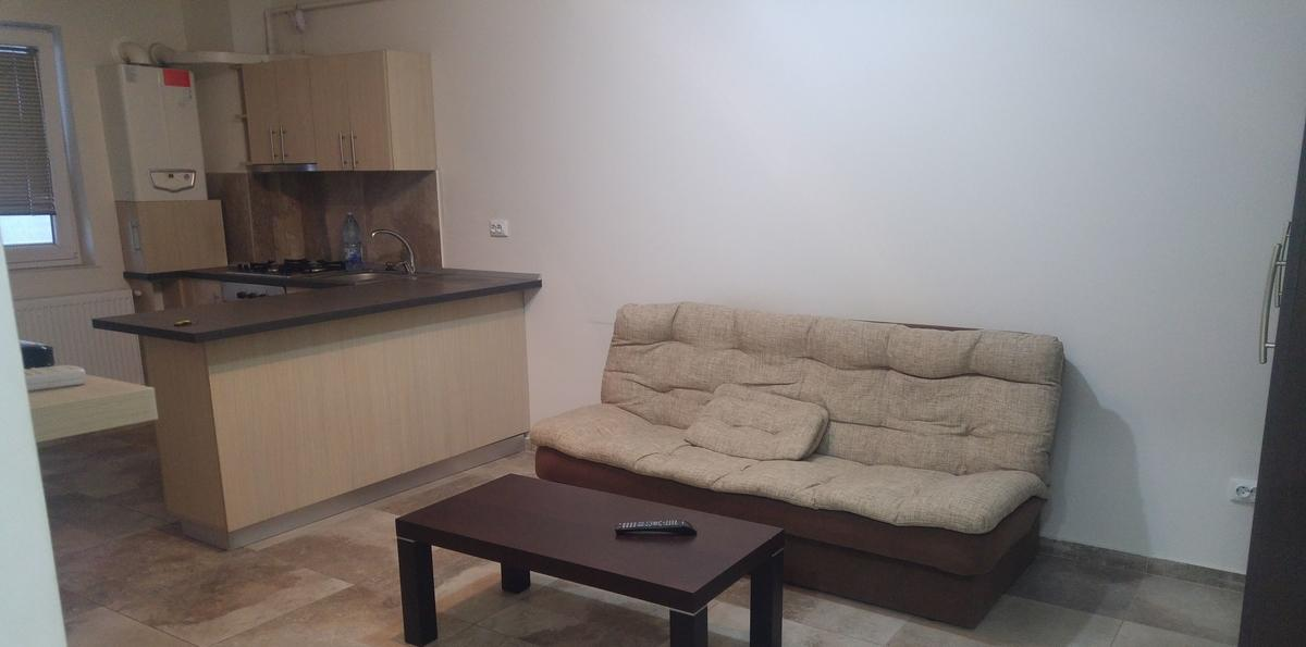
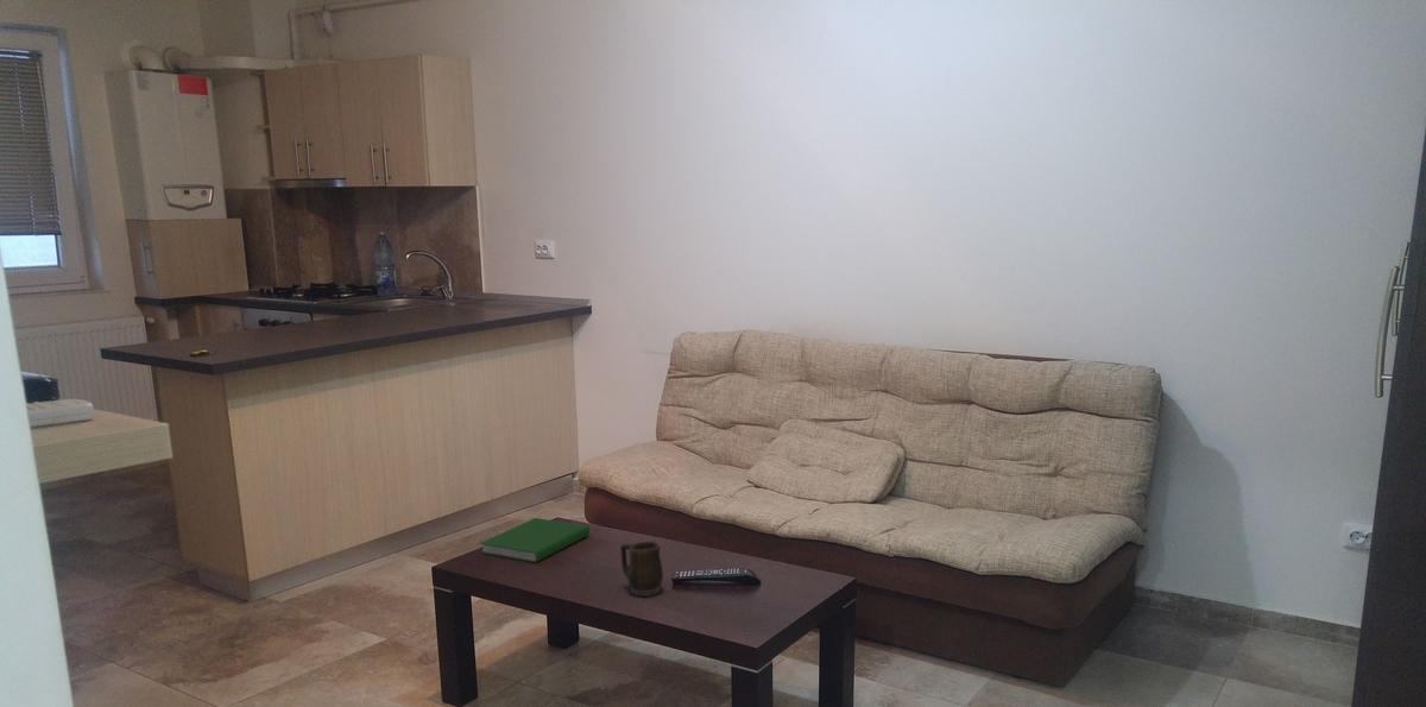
+ mug (641, 567)
+ hardcover book (536, 538)
